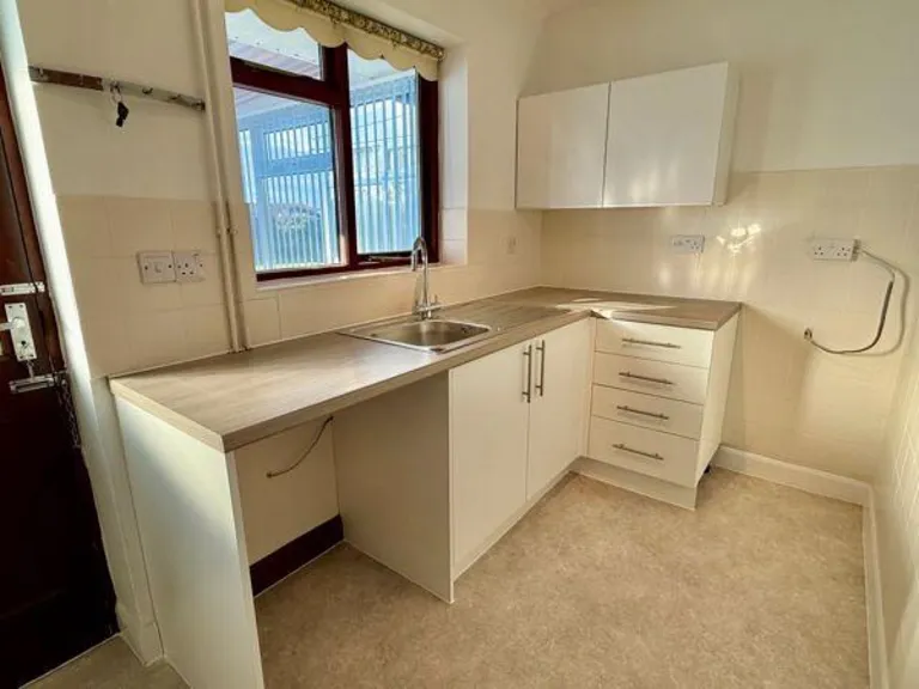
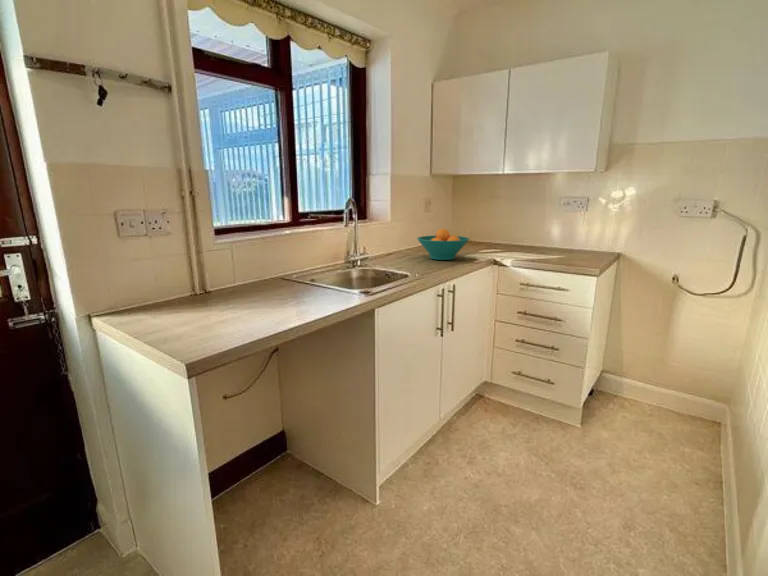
+ fruit bowl (442, 243)
